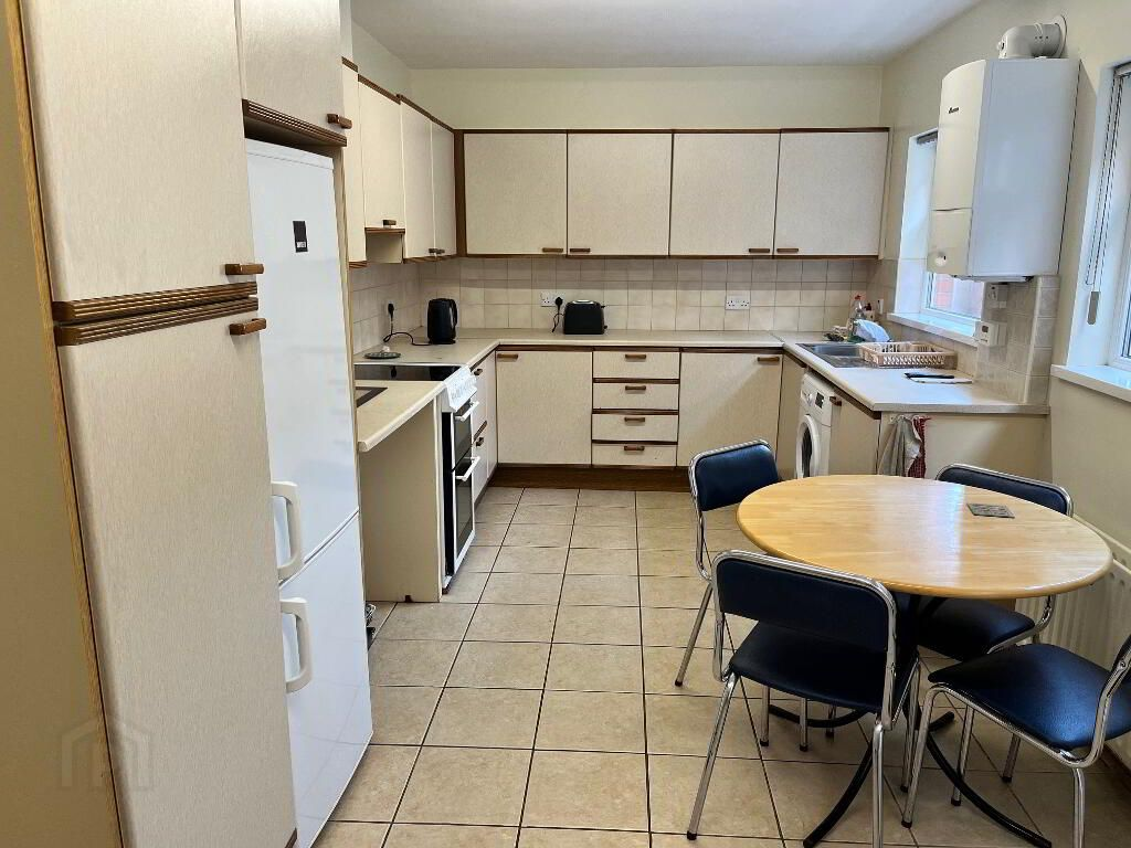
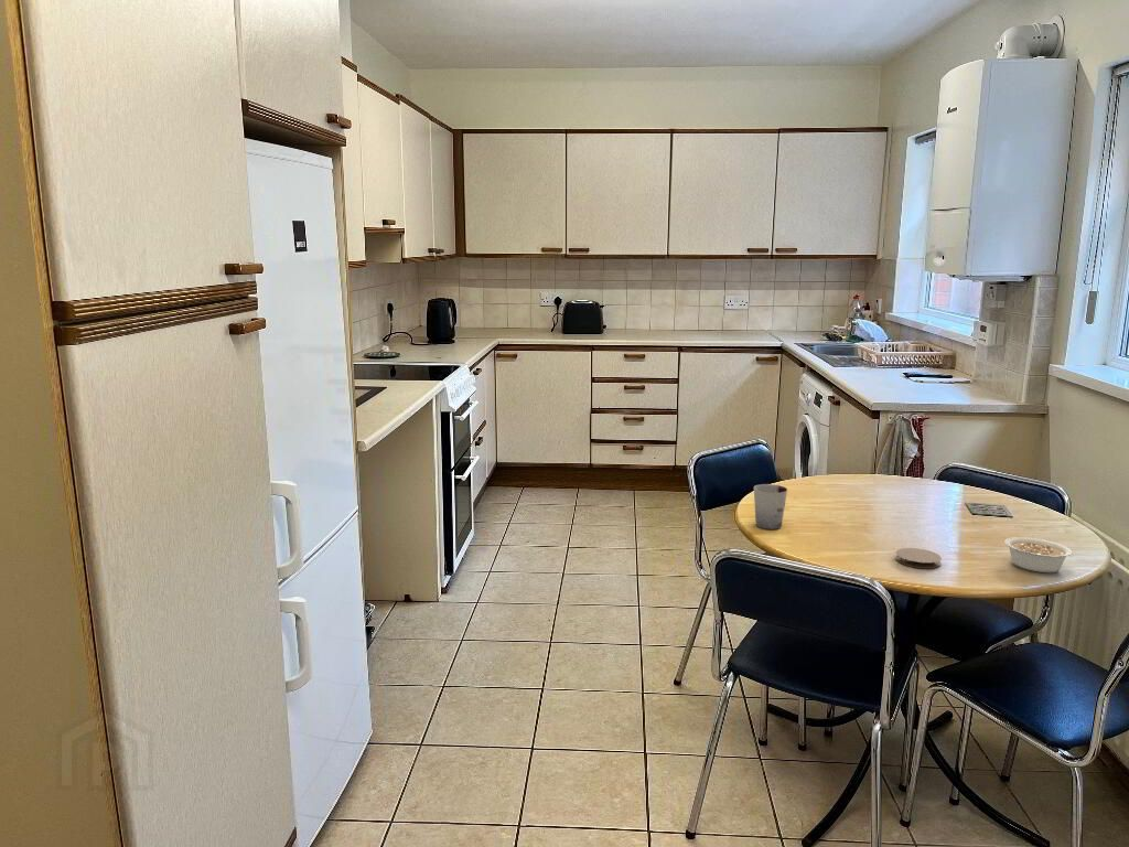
+ coaster (917, 557)
+ cup (772, 505)
+ legume (1039, 555)
